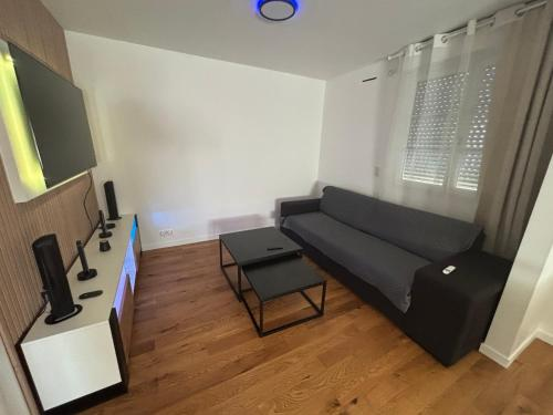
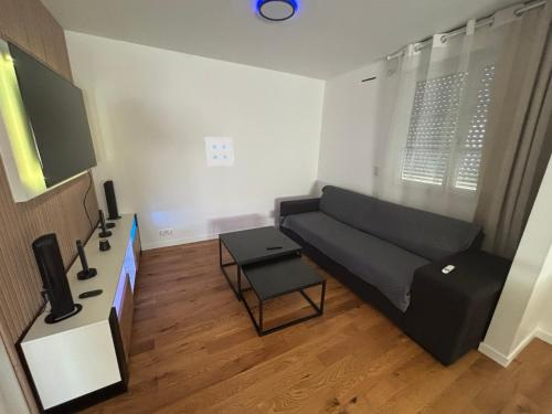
+ wall art (220, 151)
